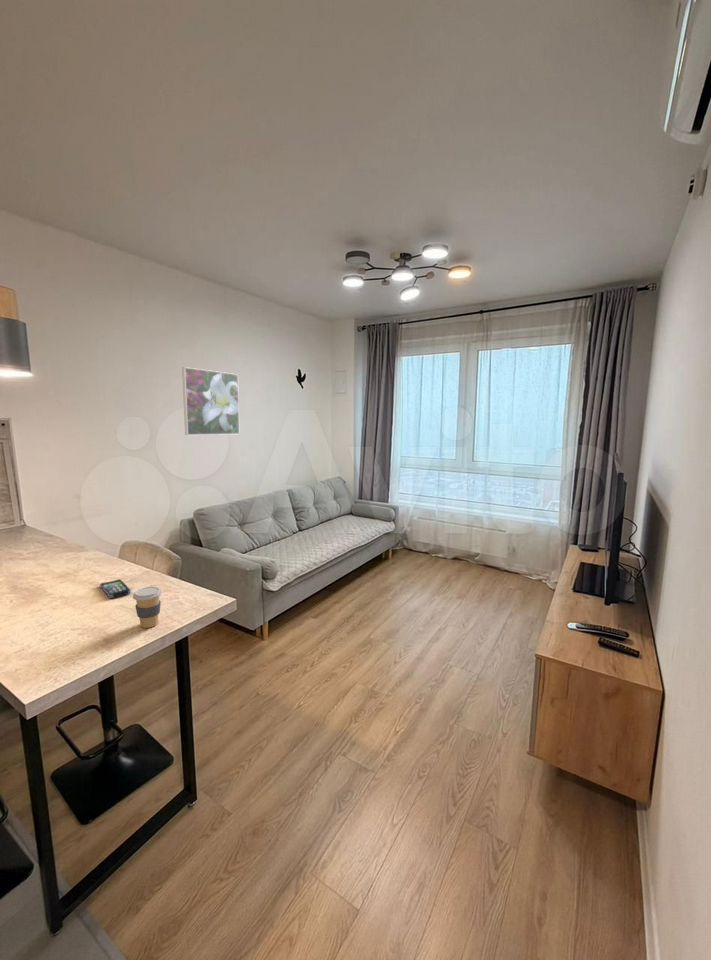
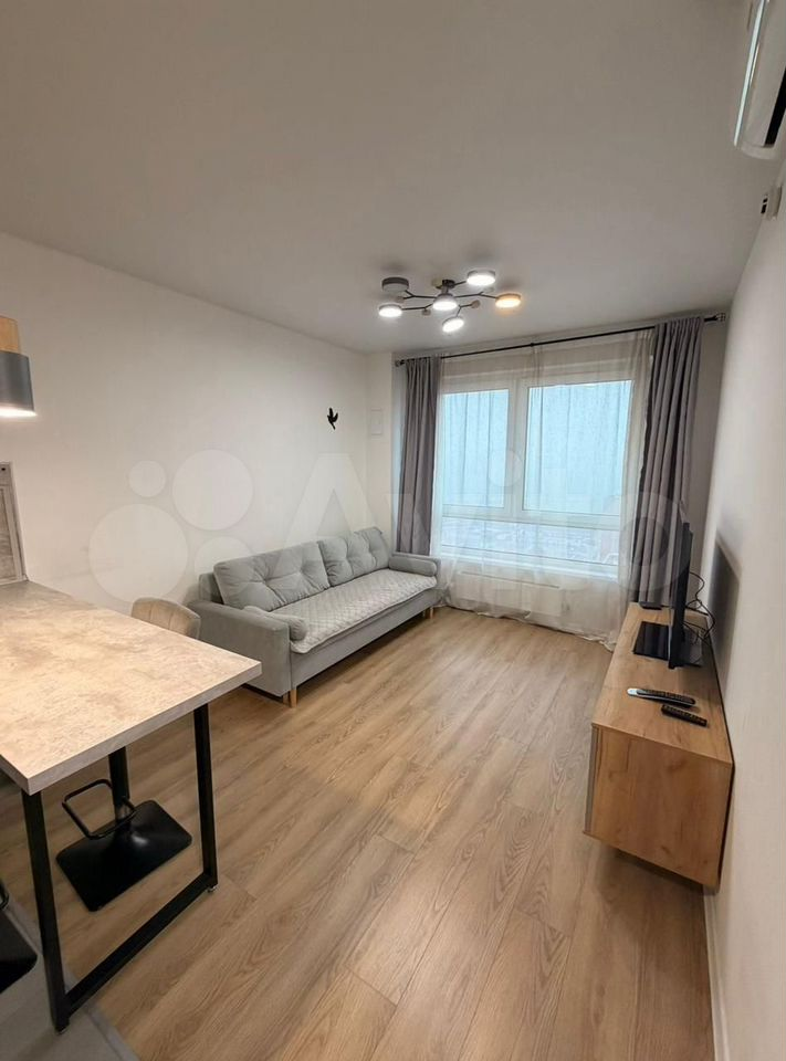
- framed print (212, 403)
- coffee cup (148, 607)
- smartphone (115, 588)
